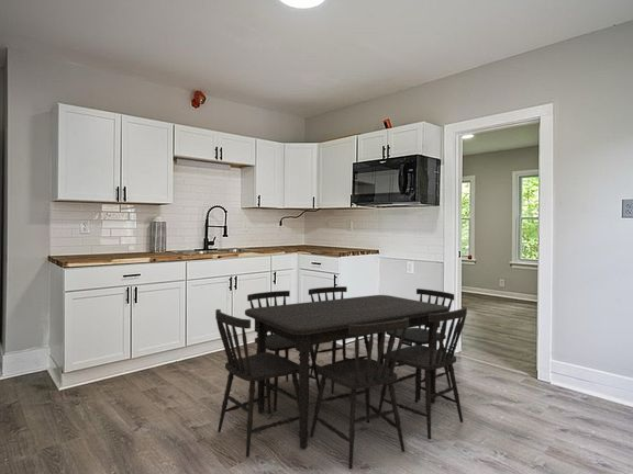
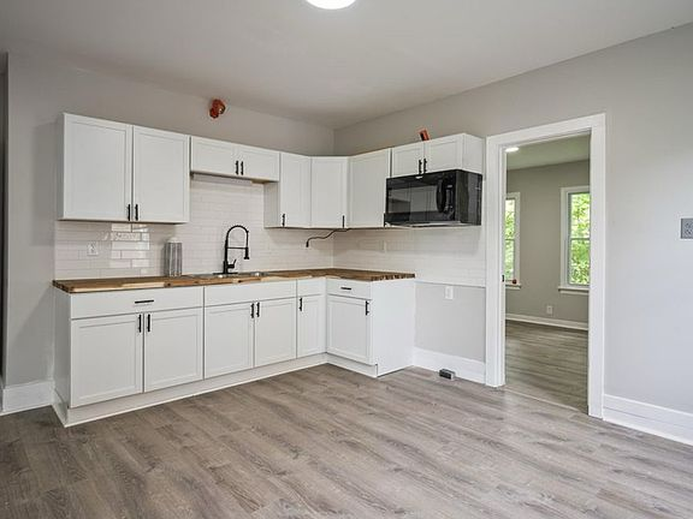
- dining table (345, 353)
